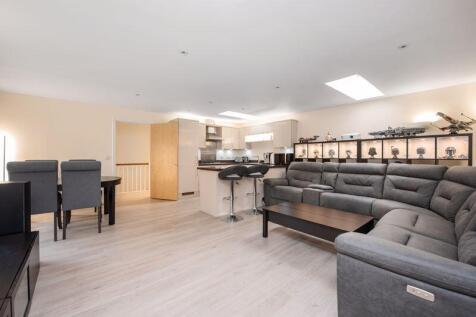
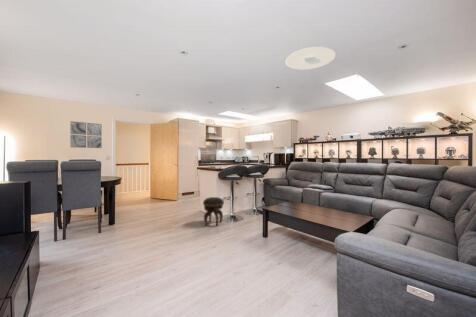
+ footstool (213, 210)
+ ceiling light (309, 57)
+ wall art (87, 134)
